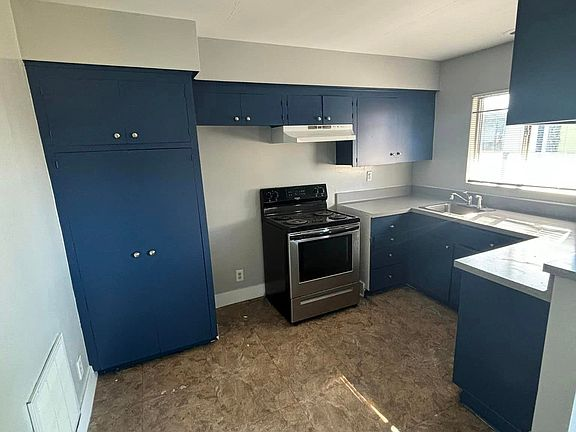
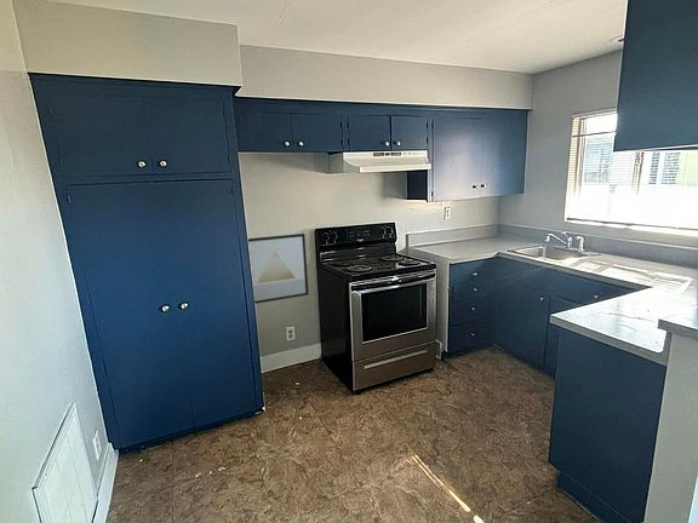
+ wall art (275, 268)
